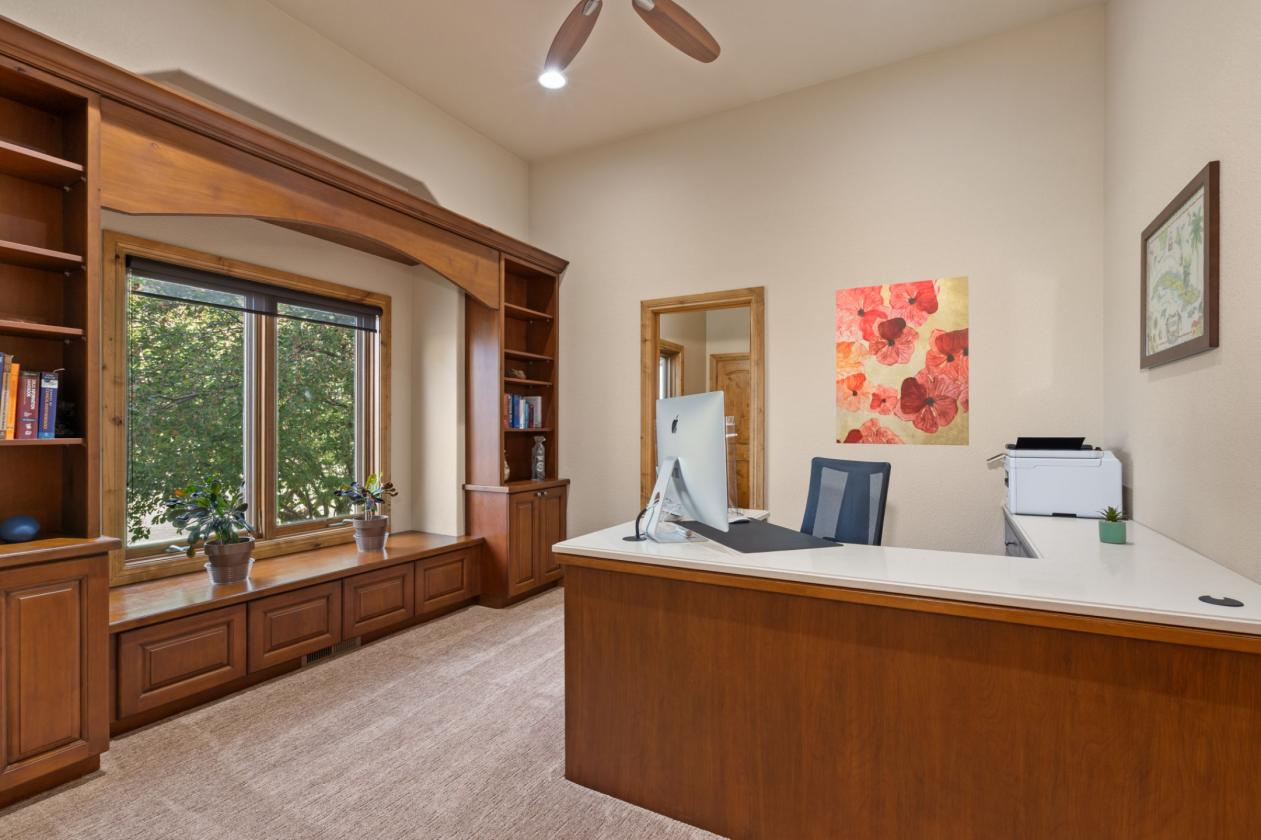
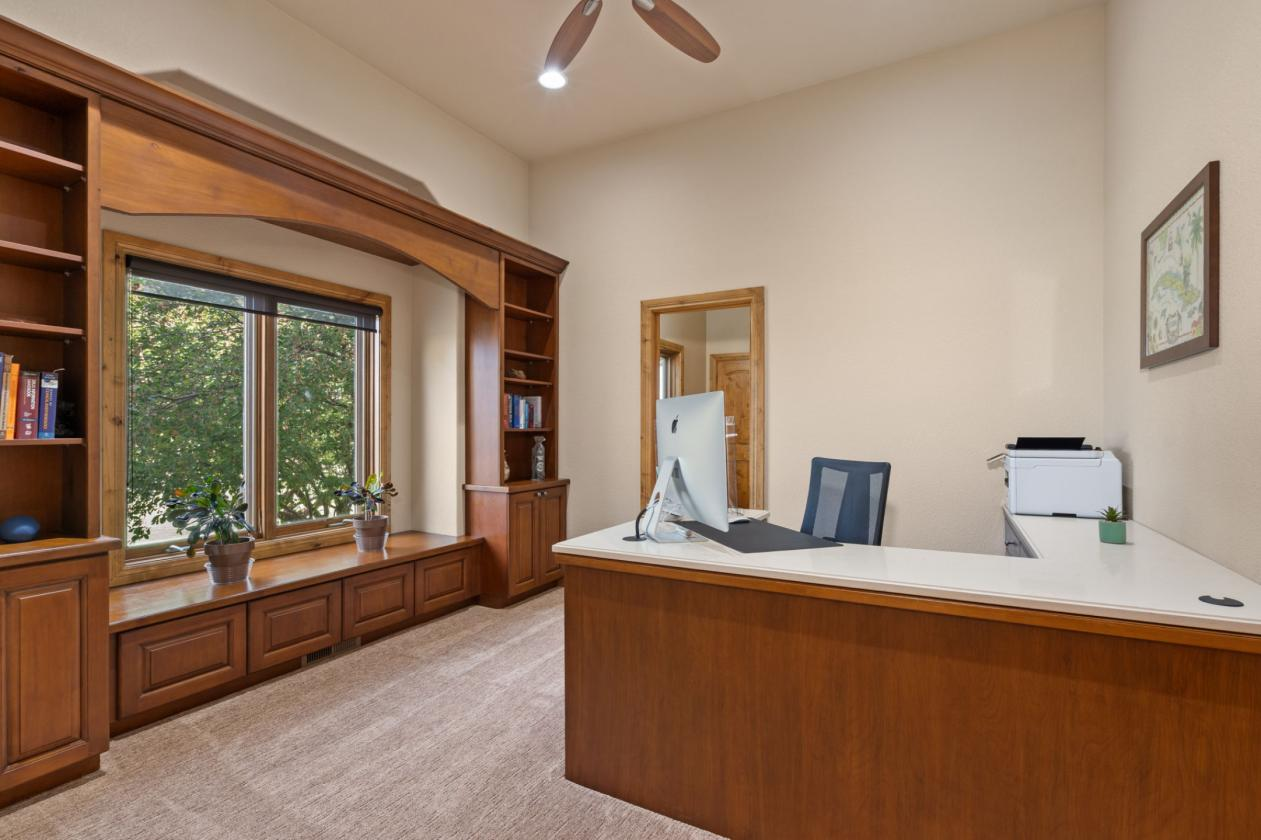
- wall art (899, 363)
